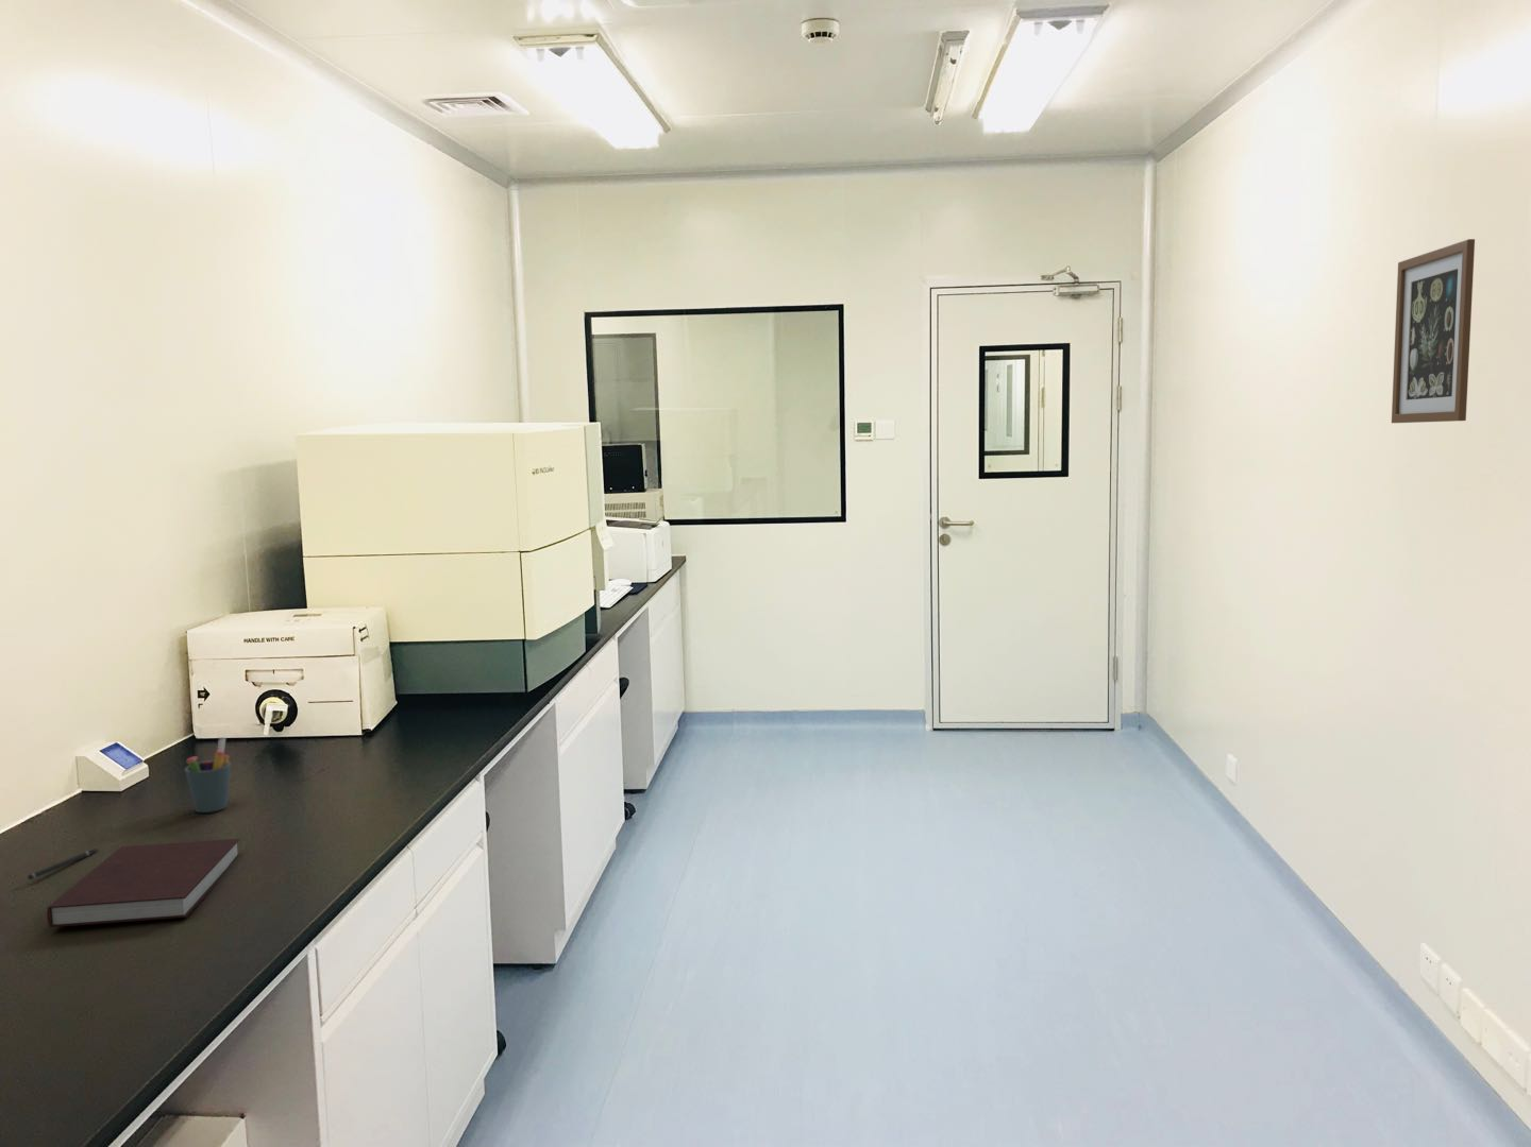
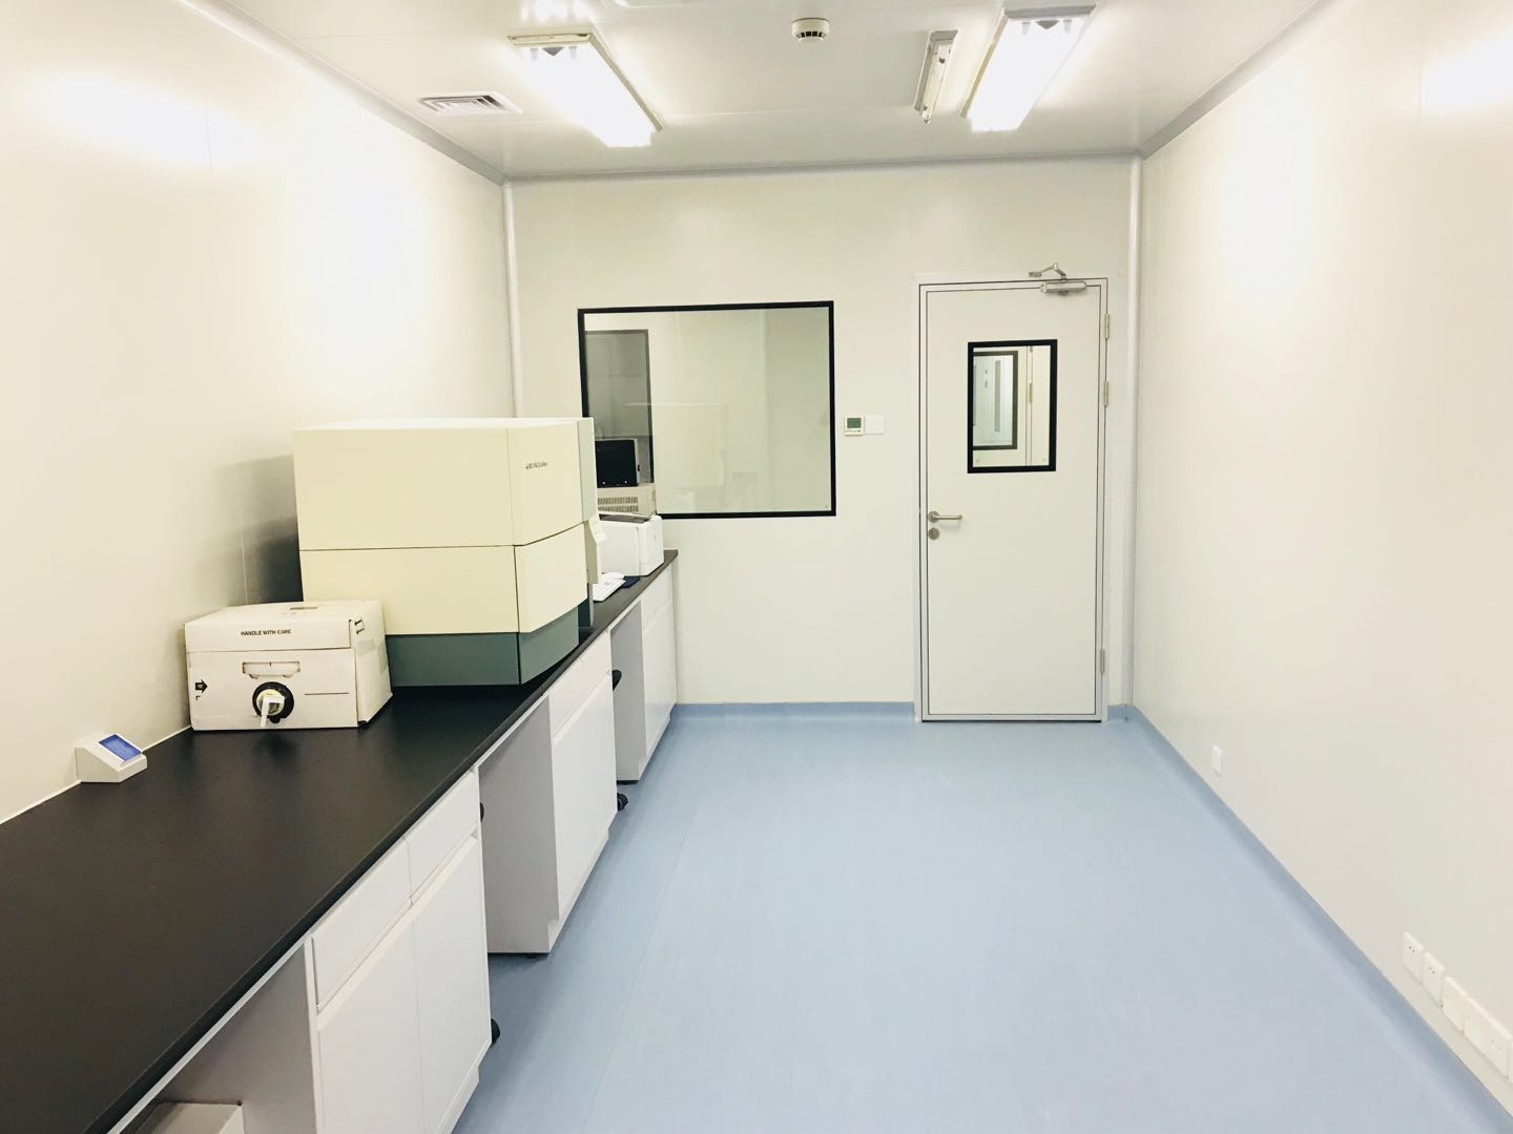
- pen (65, 863)
- wall art (1430, 336)
- notebook (151, 880)
- pen holder (209, 775)
